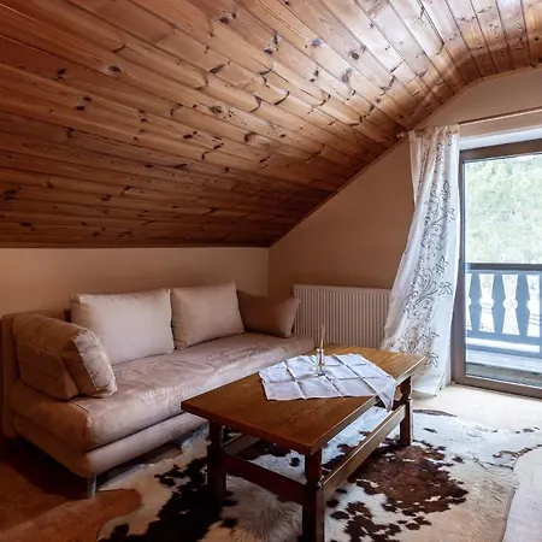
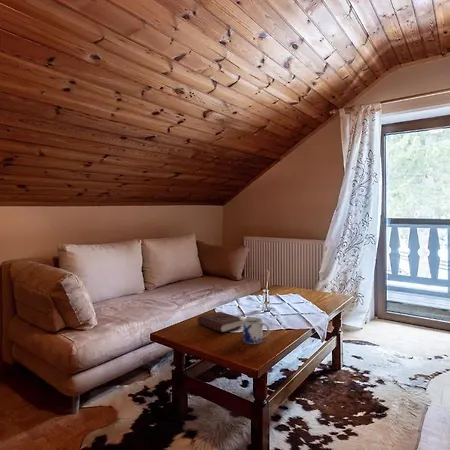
+ mug (255, 330)
+ book (220, 321)
